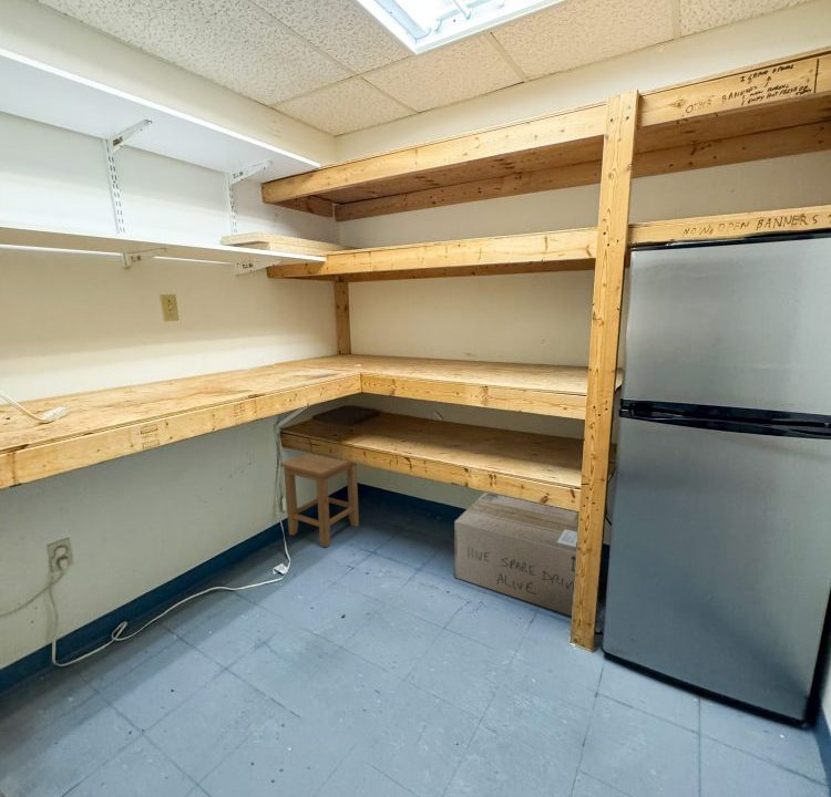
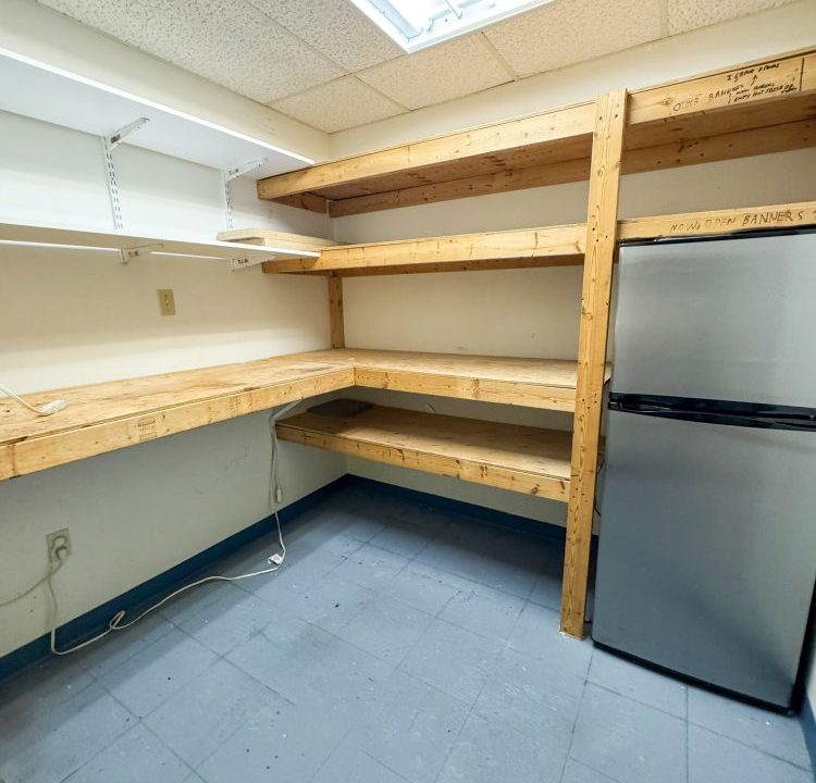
- cardboard box (527, 545)
- stool (322, 495)
